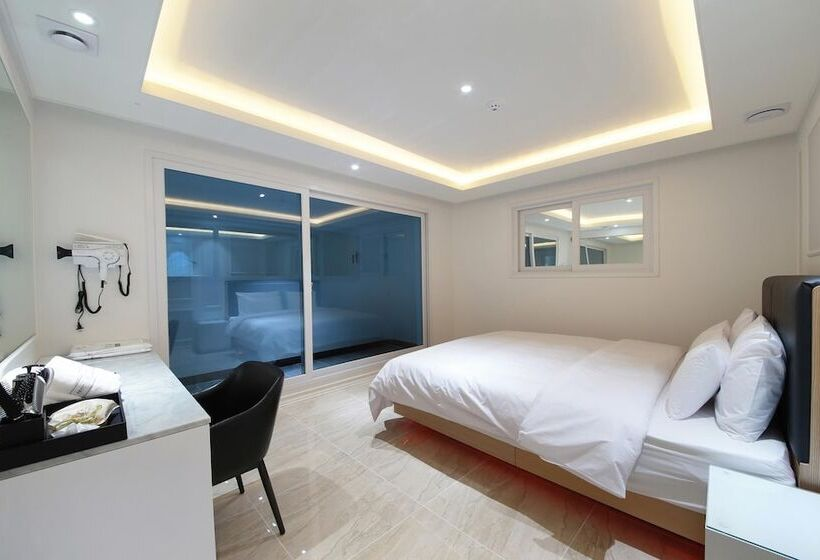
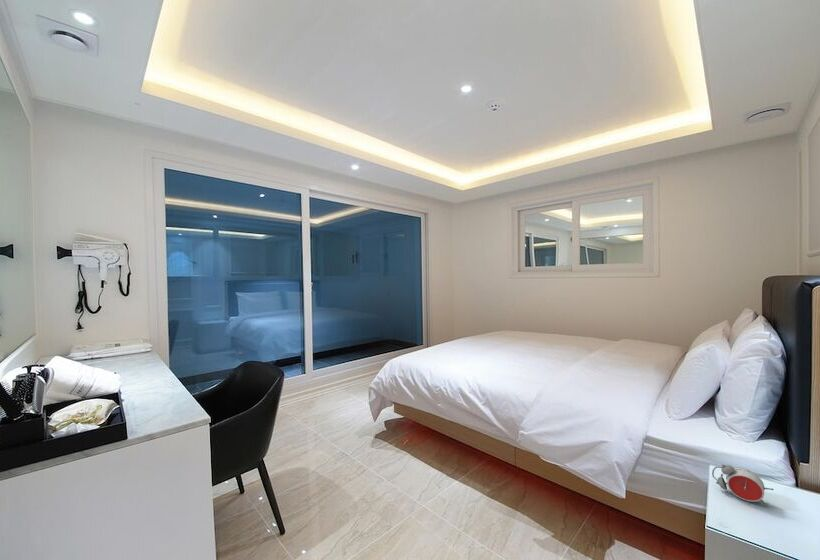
+ alarm clock (741, 482)
